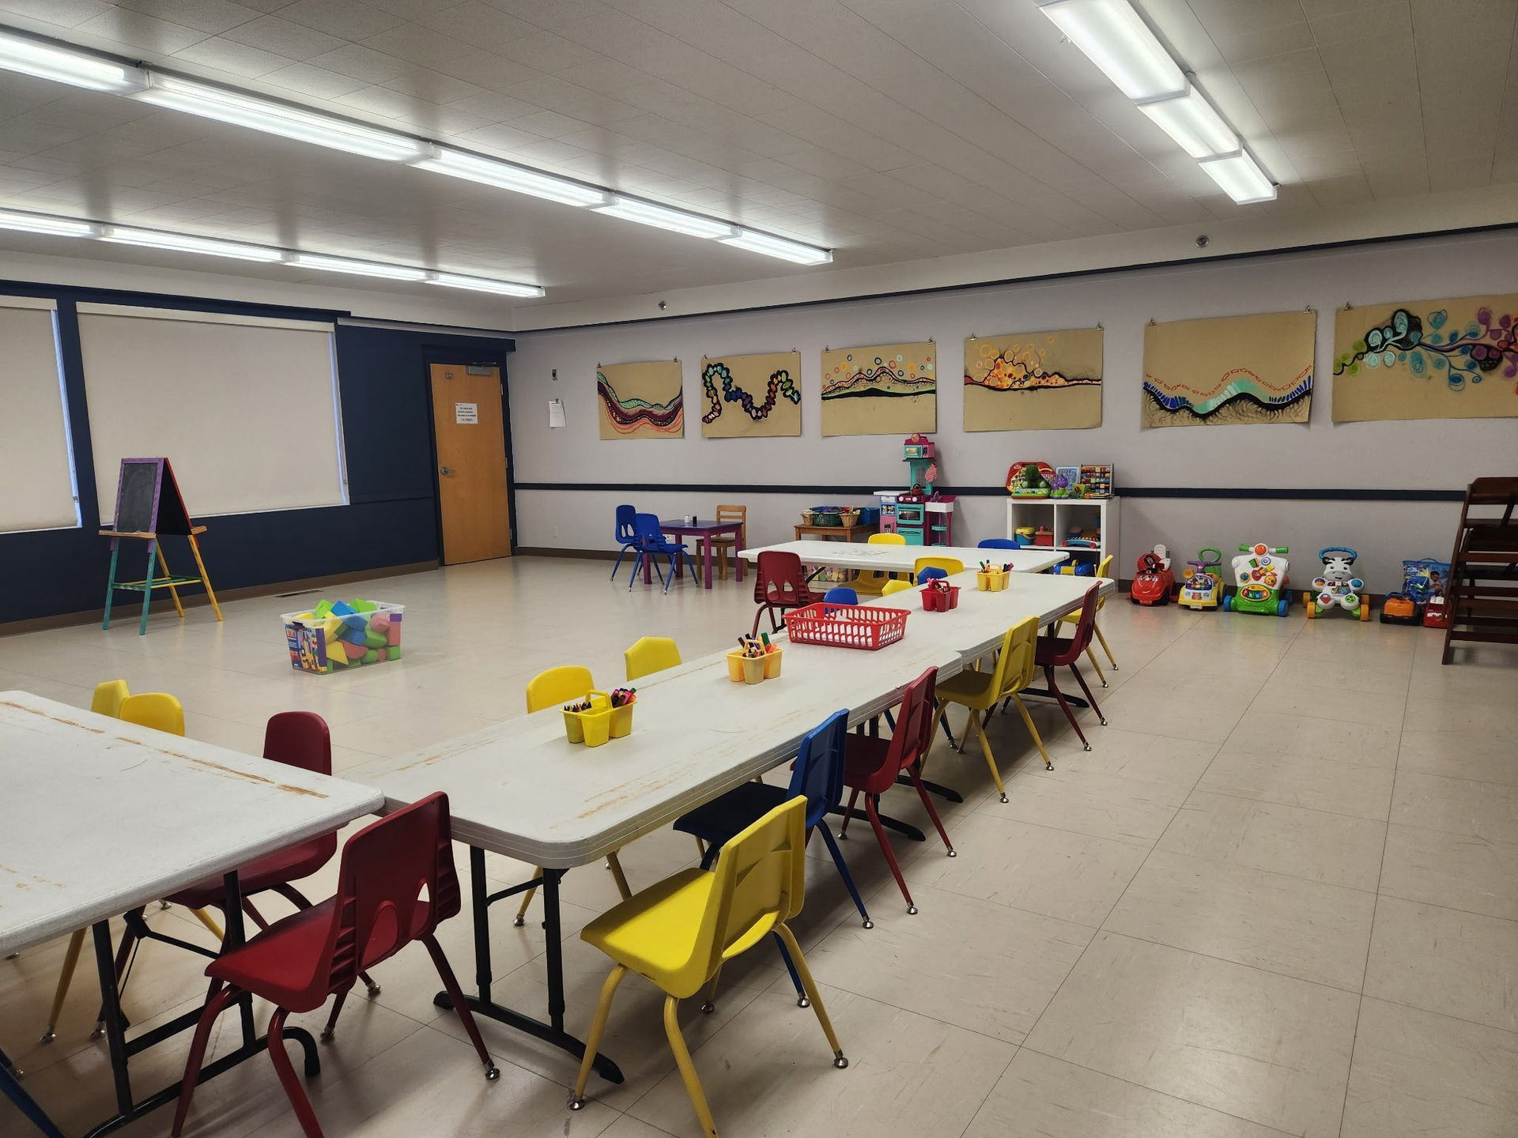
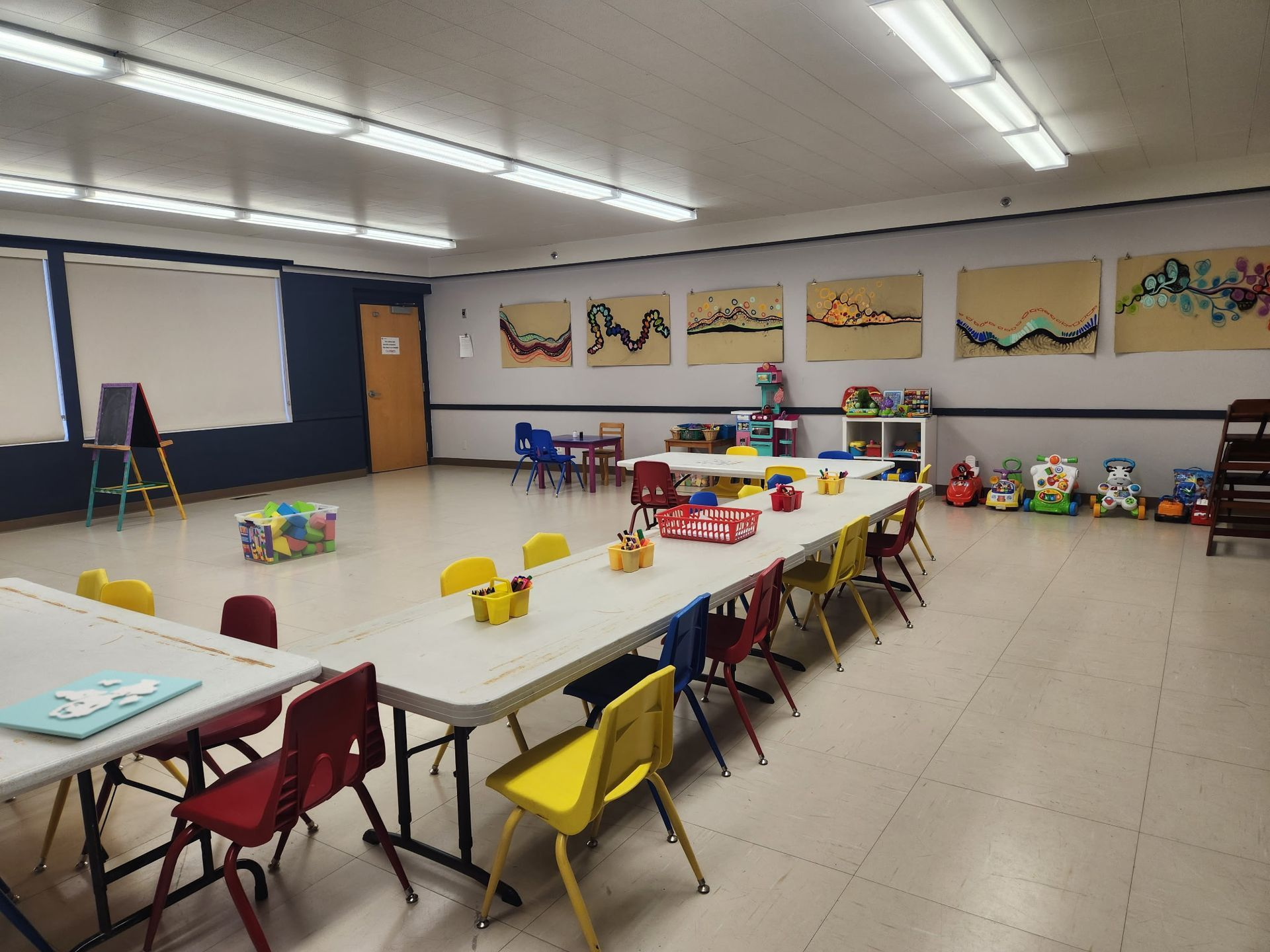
+ puzzle (95, 699)
